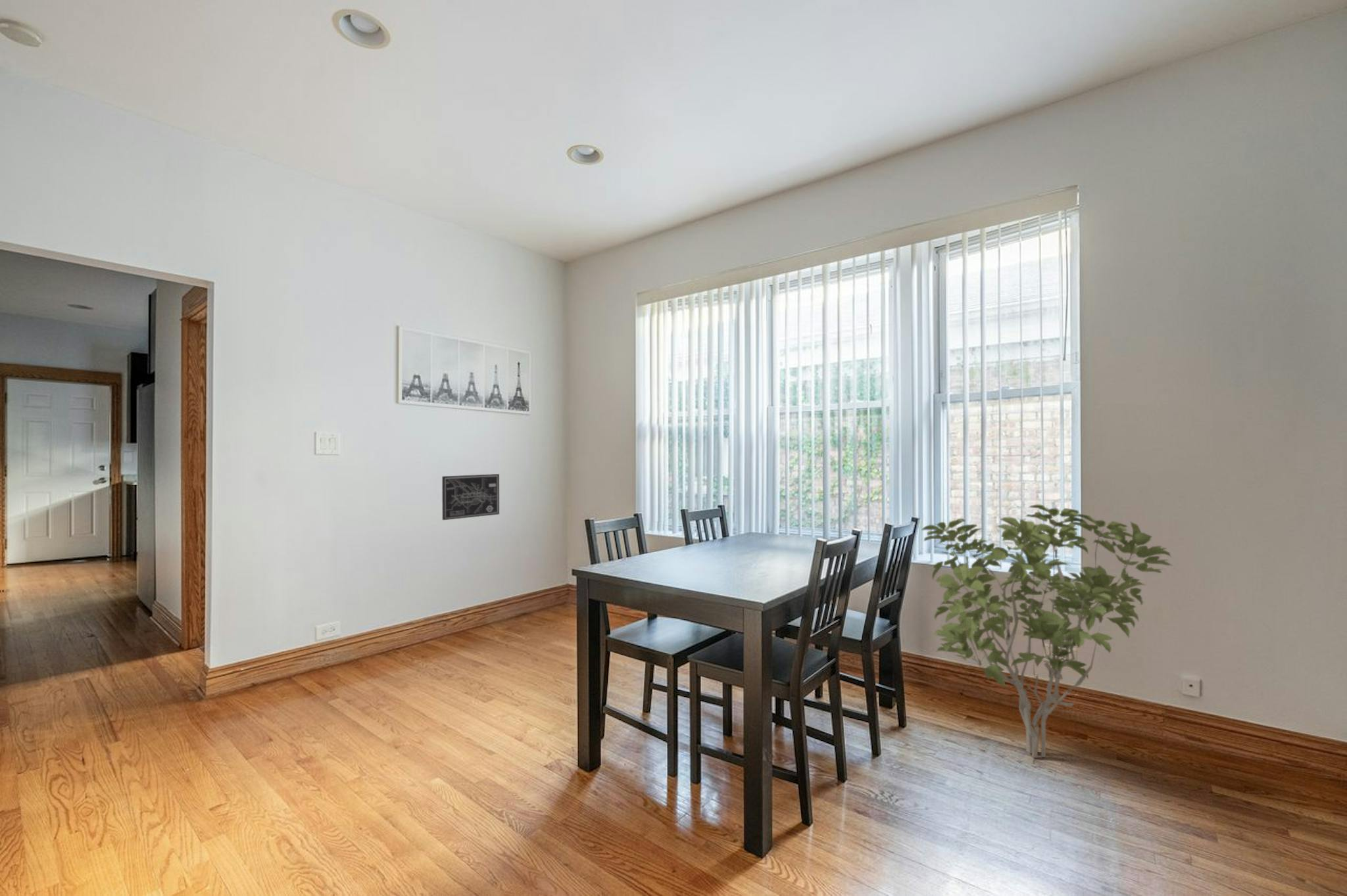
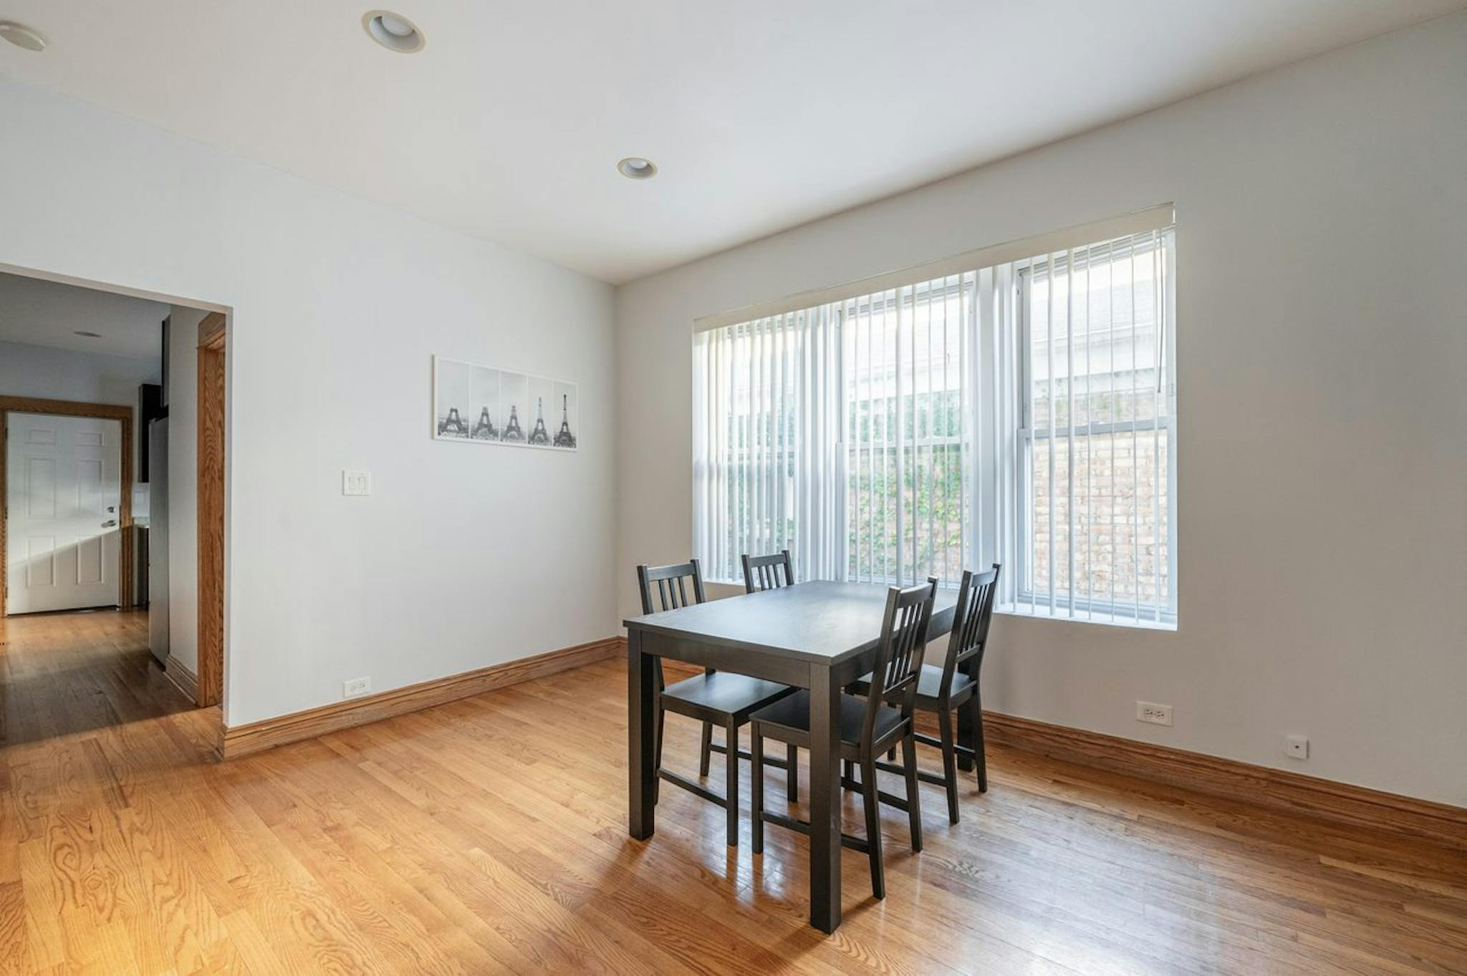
- shrub (1037, 629)
- wall art (472, 496)
